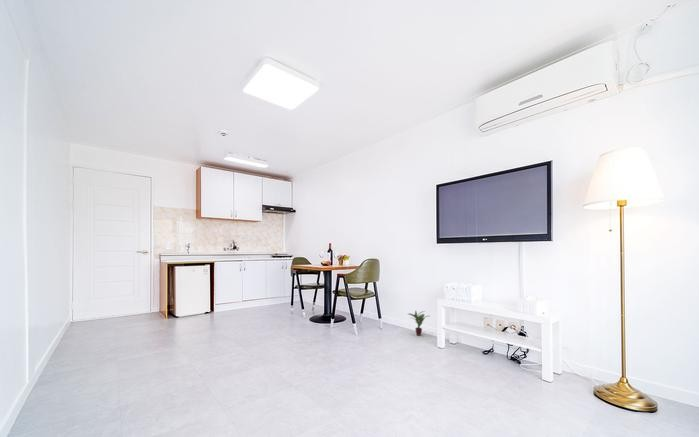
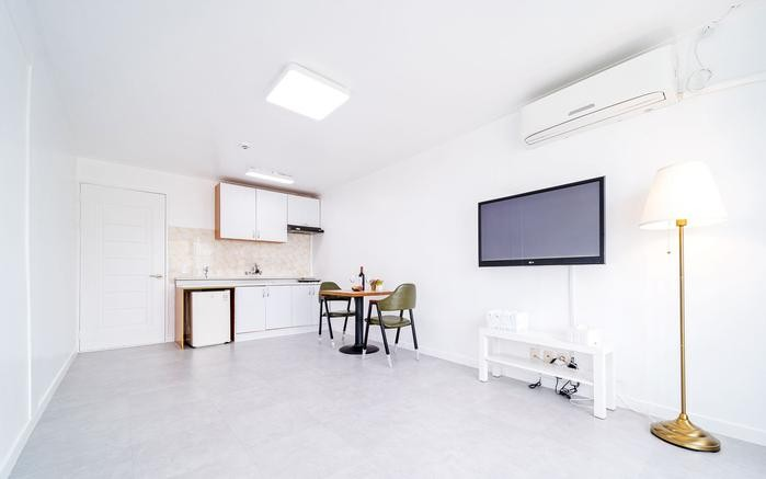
- potted plant (418, 323)
